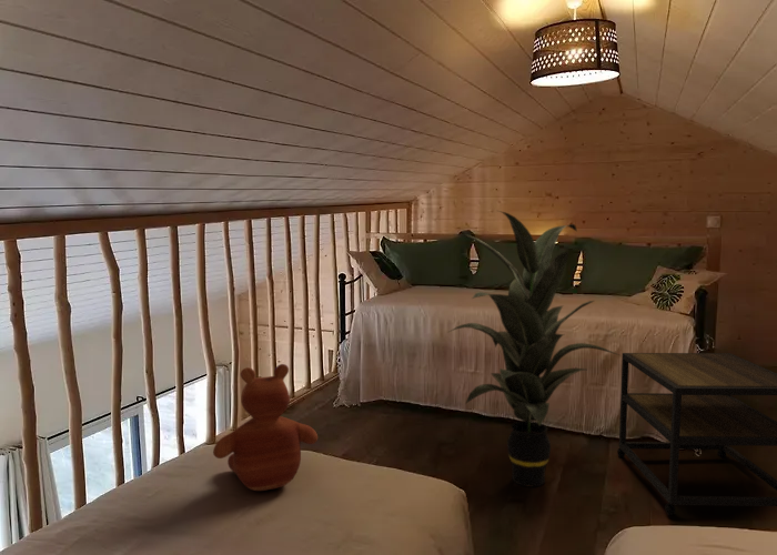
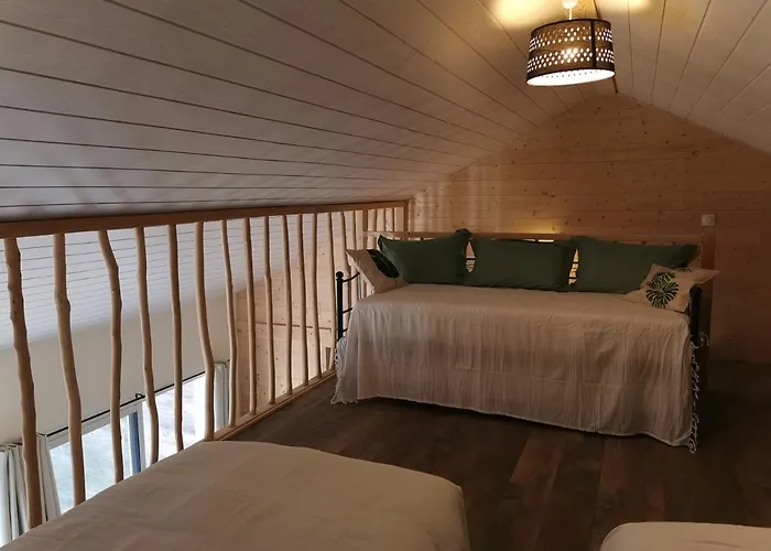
- side table (702, 425)
- indoor plant (518, 347)
- toy (263, 421)
